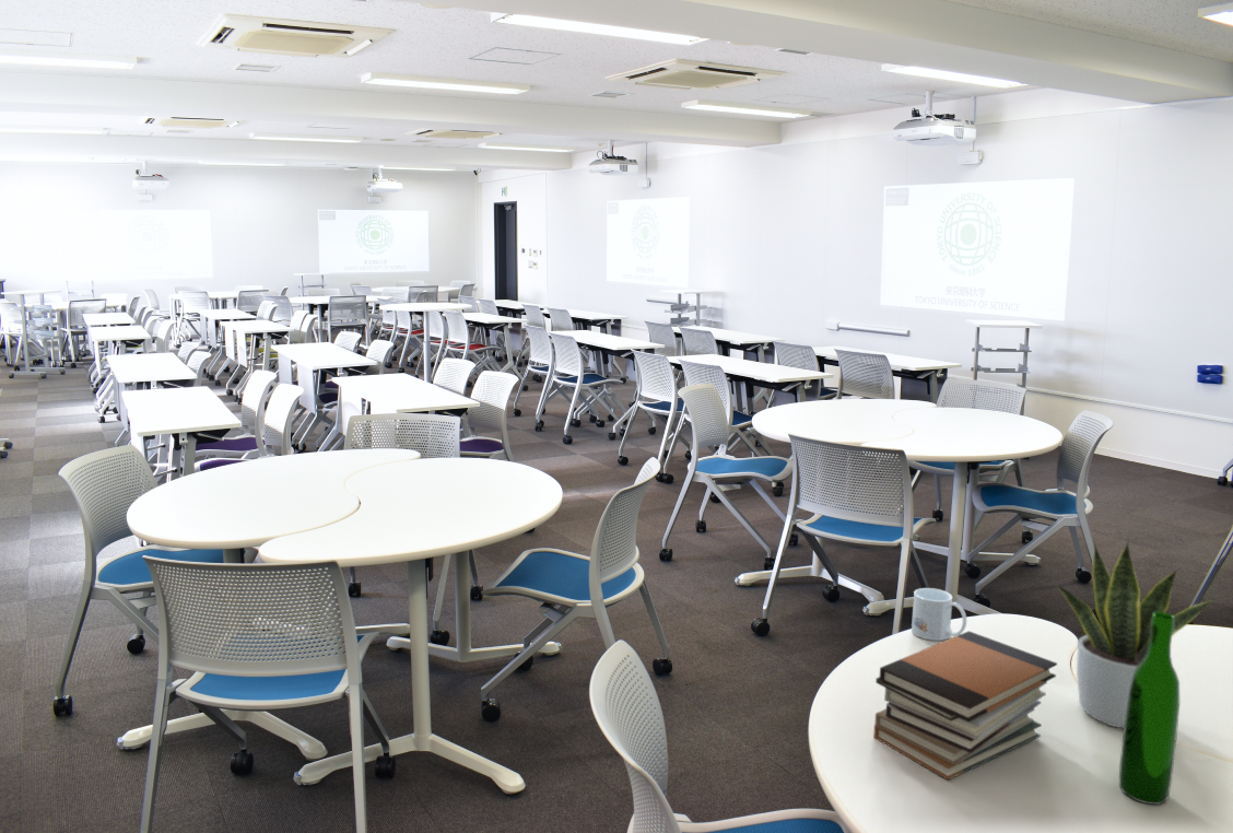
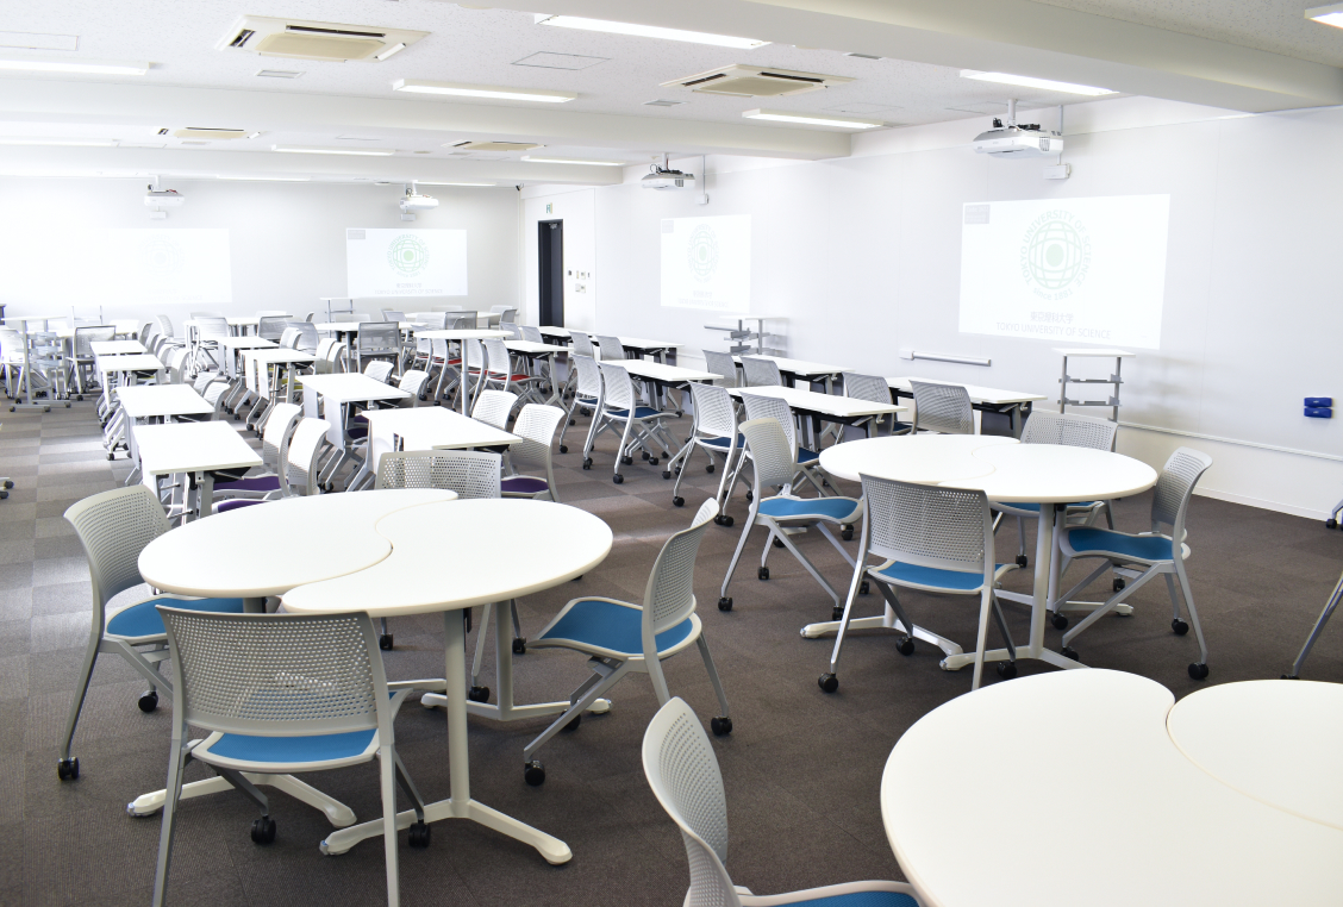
- wine bottle (1152, 705)
- mug (939, 615)
- book stack (964, 701)
- potted plant (1129, 627)
